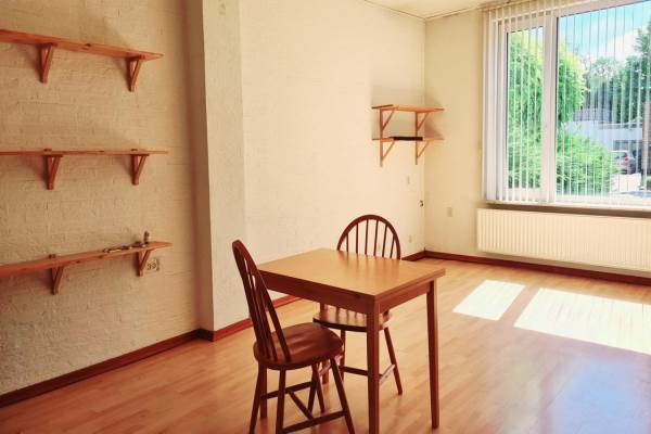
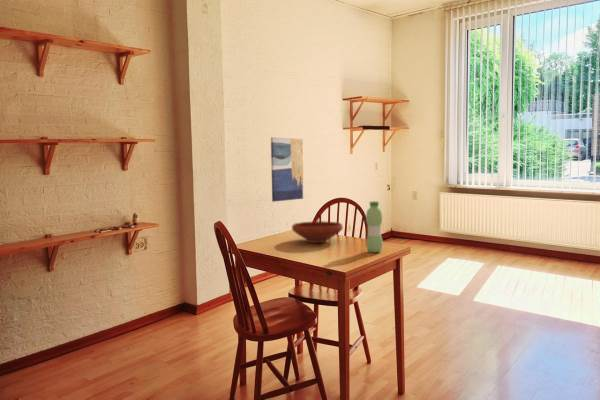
+ wall art (287, 169)
+ water bottle (374, 226)
+ bowl (317, 233)
